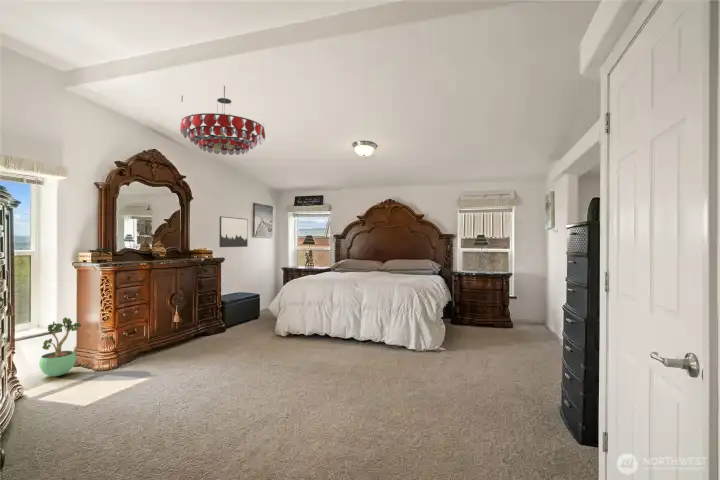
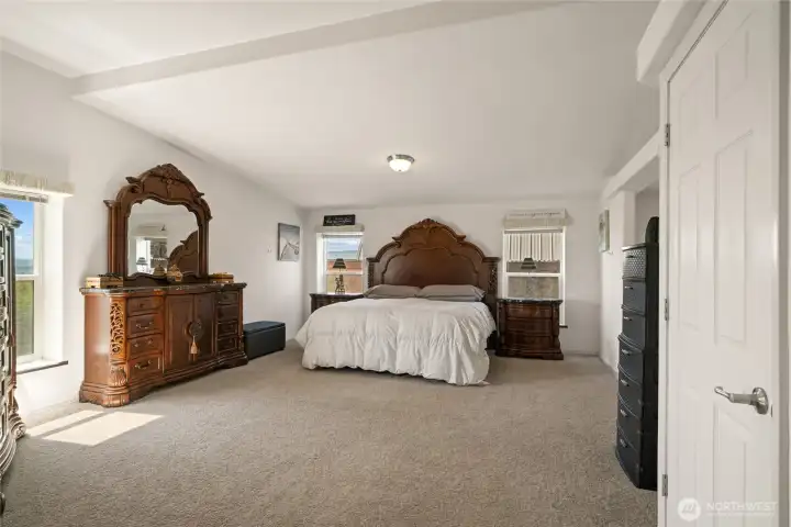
- potted plant (59, 346)
- wall art (234, 232)
- chandelier (224, 126)
